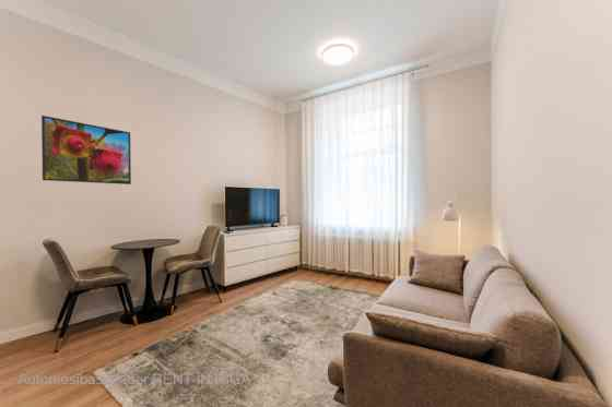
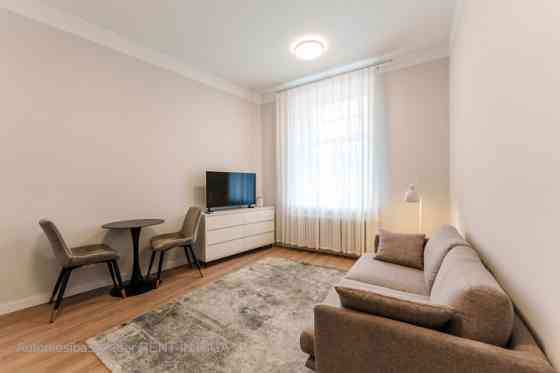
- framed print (91, 153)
